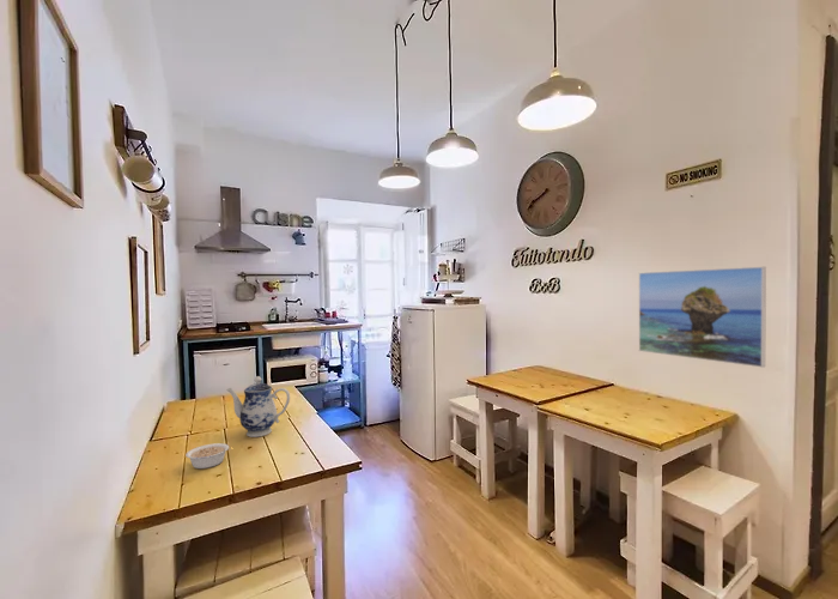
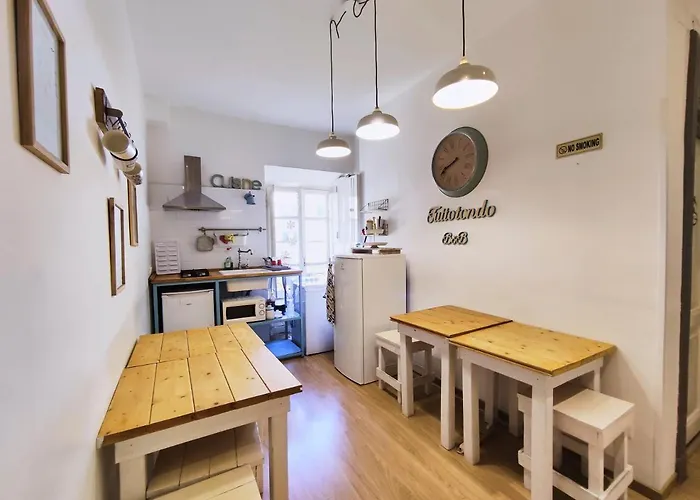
- legume (210, 454)
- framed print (694, 314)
- teapot (257, 404)
